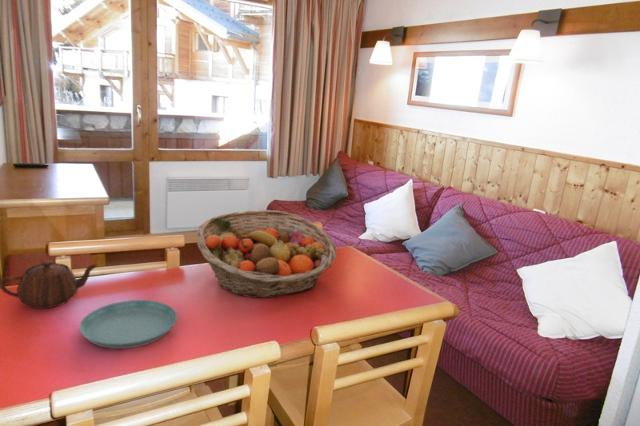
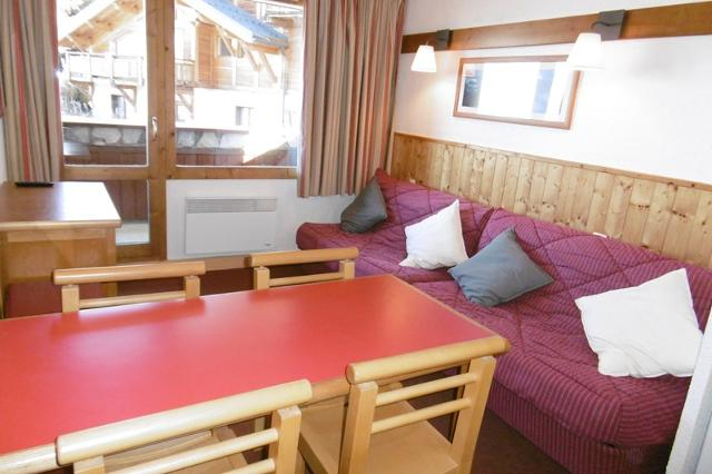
- teapot (51, 281)
- fruit basket (268, 251)
- saucer (130, 324)
